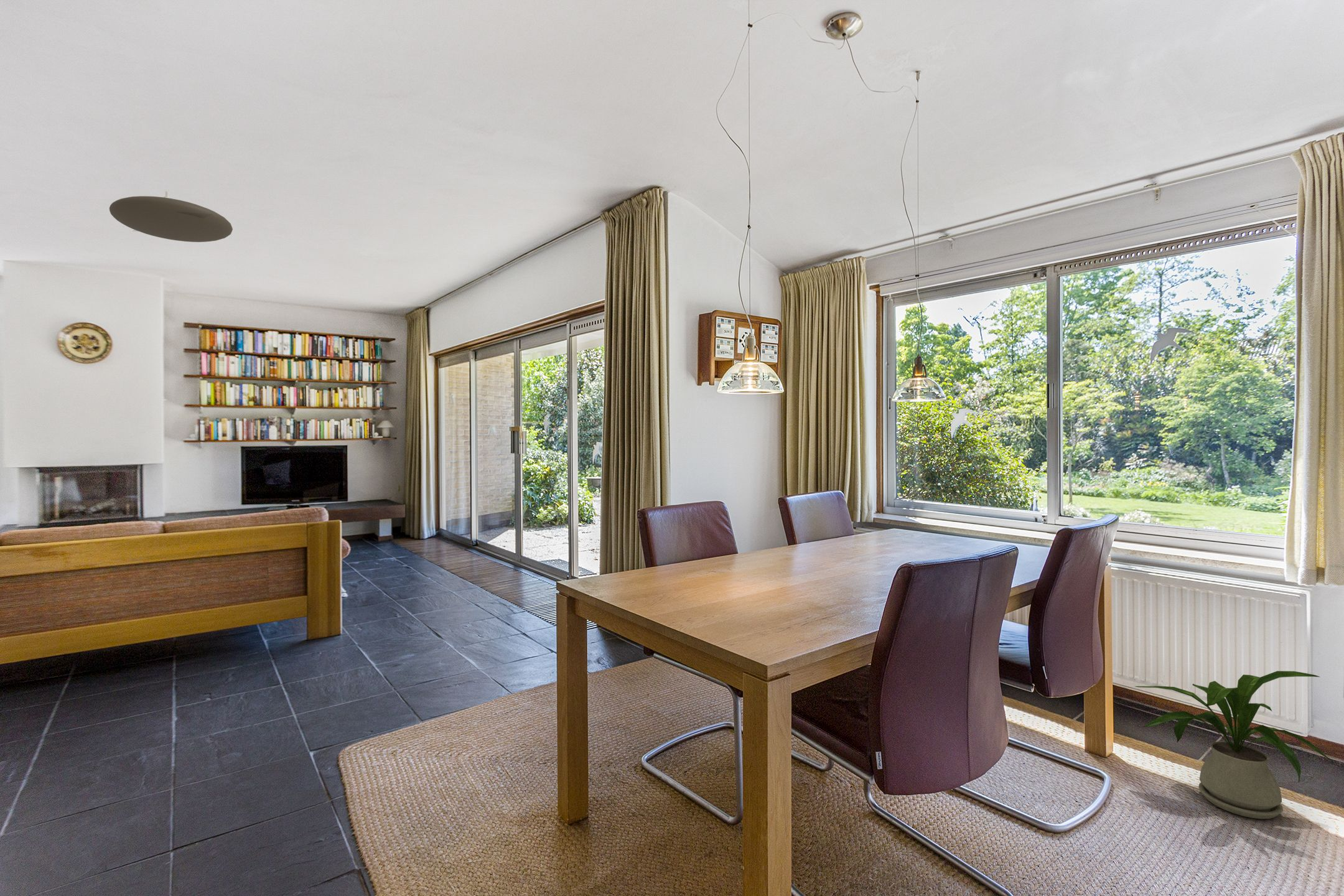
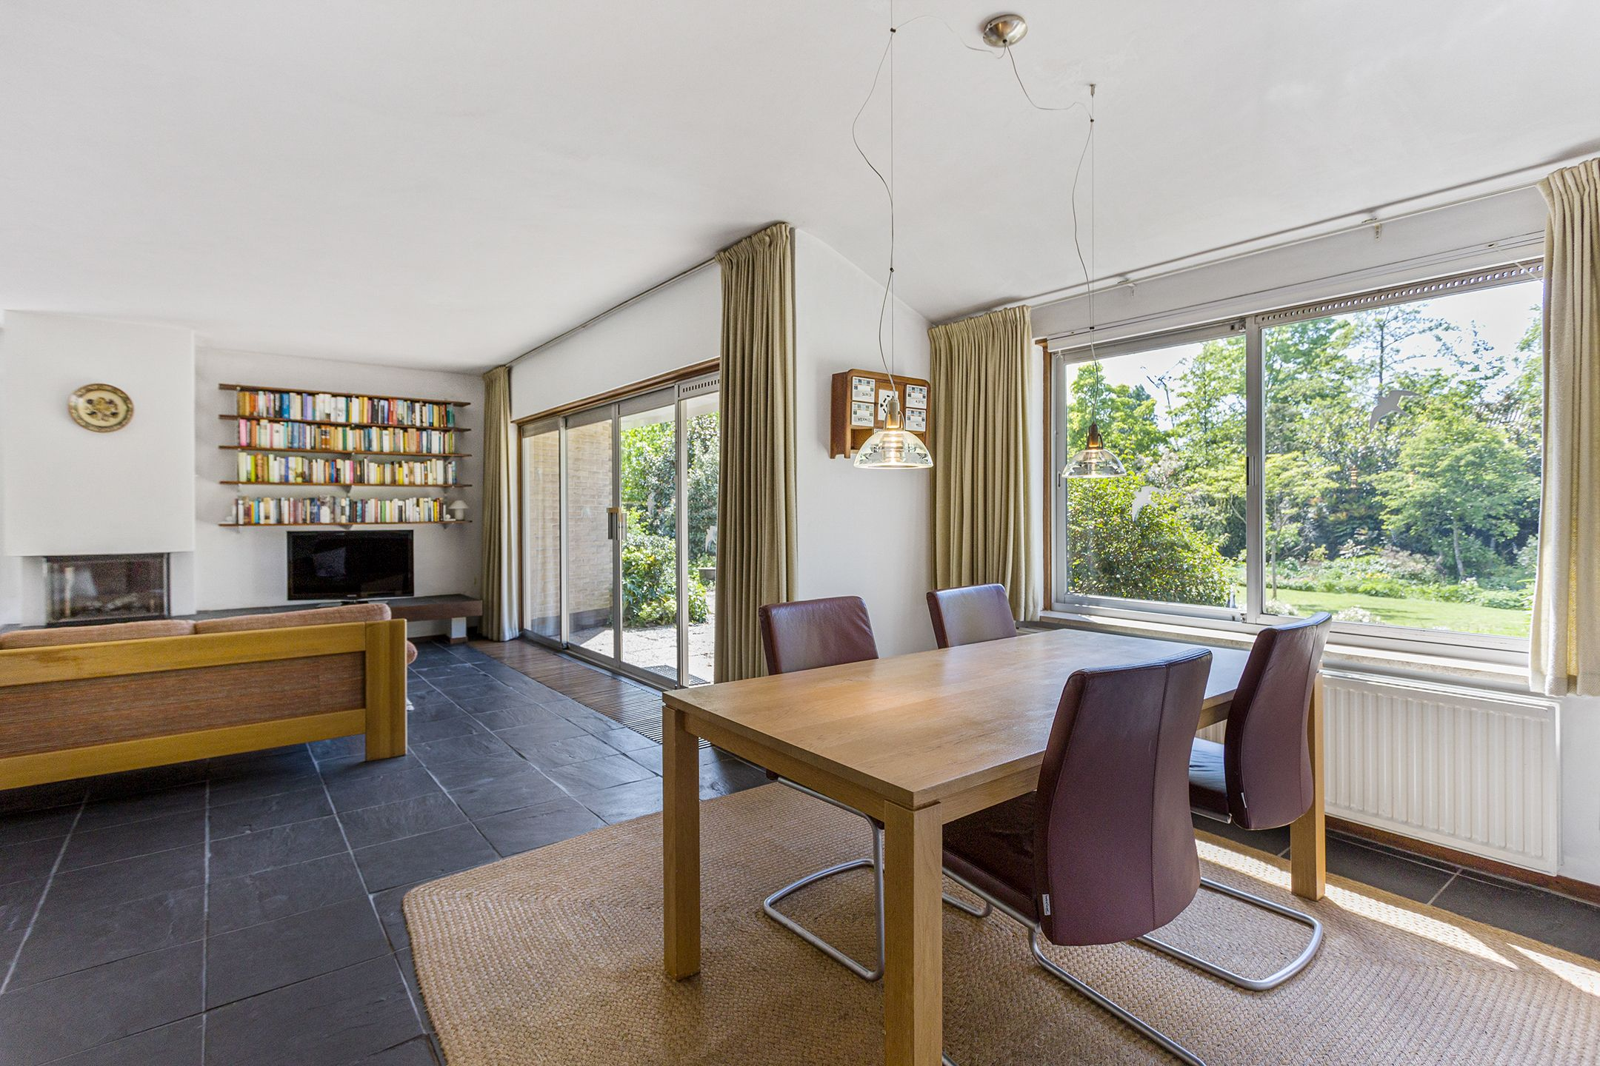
- ceiling light (174, 211)
- house plant (1224, 727)
